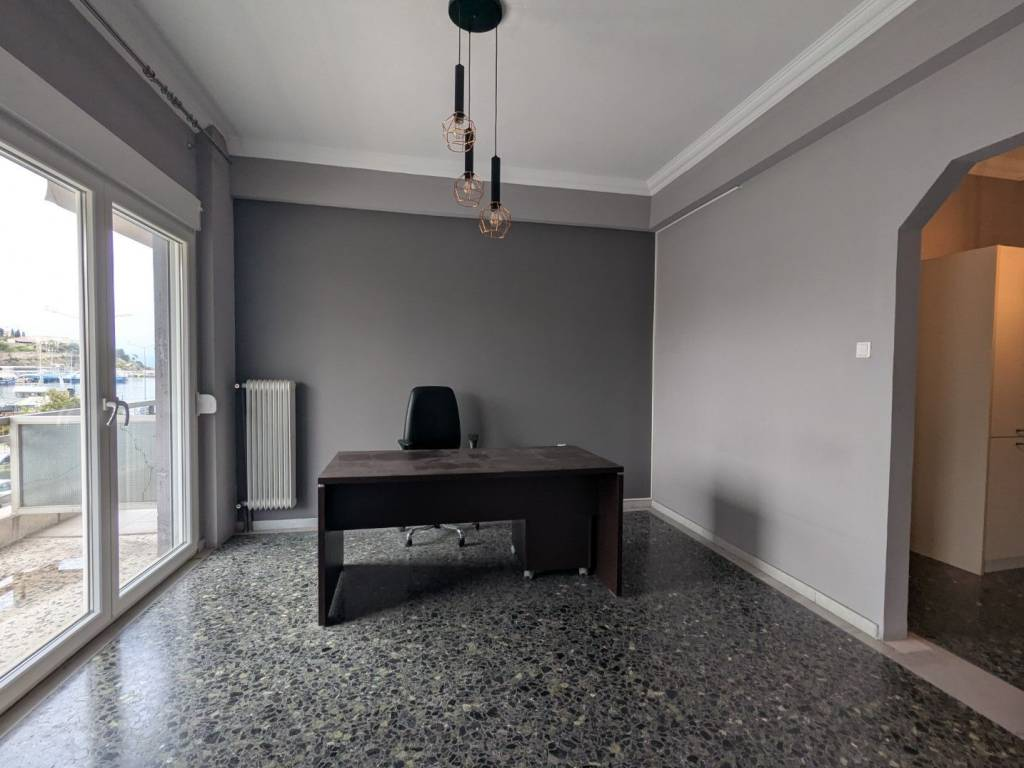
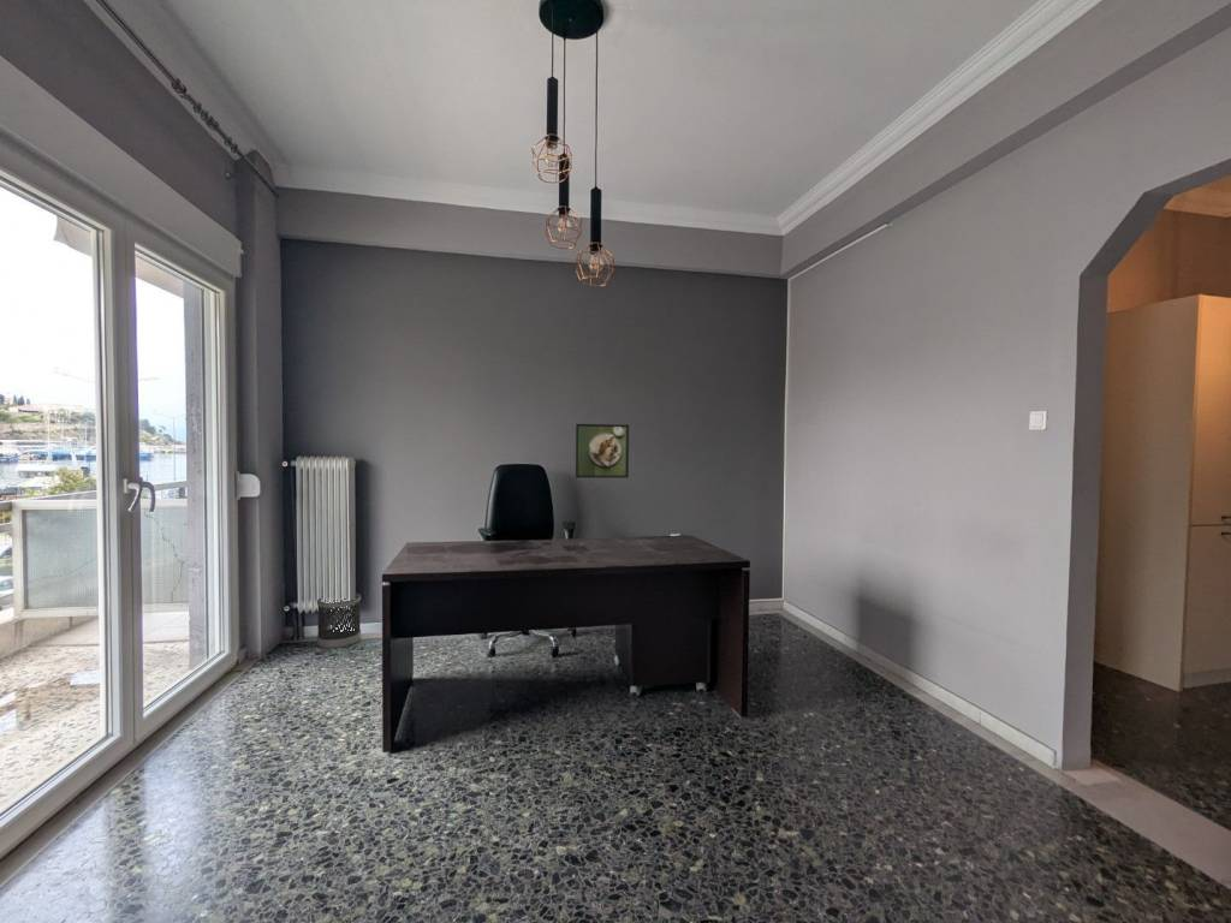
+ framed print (602, 451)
+ wastebasket (338, 619)
